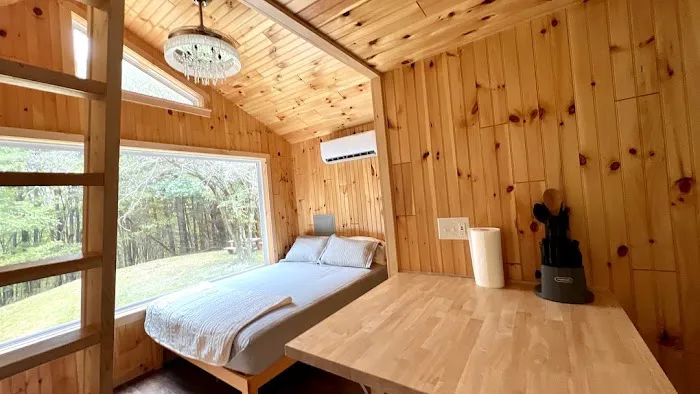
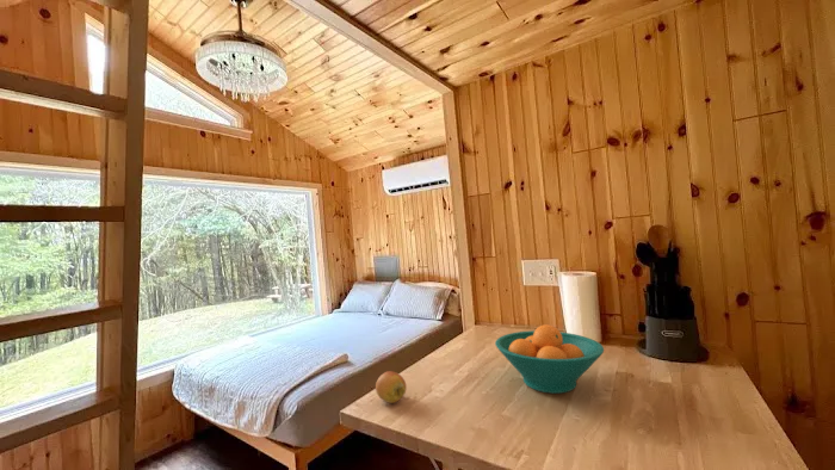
+ apple (389, 385)
+ fruit bowl (546, 354)
